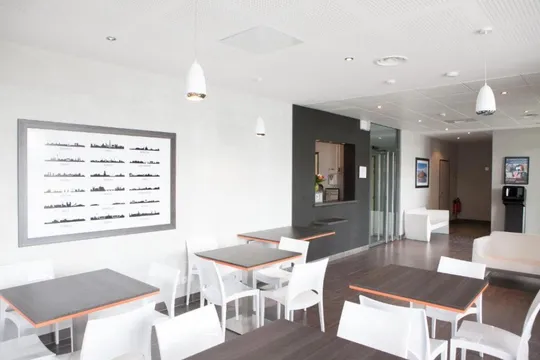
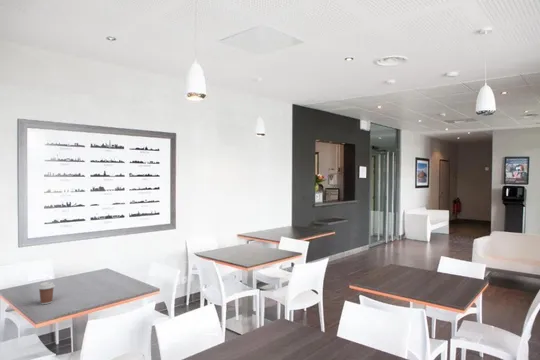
+ coffee cup (46, 292)
